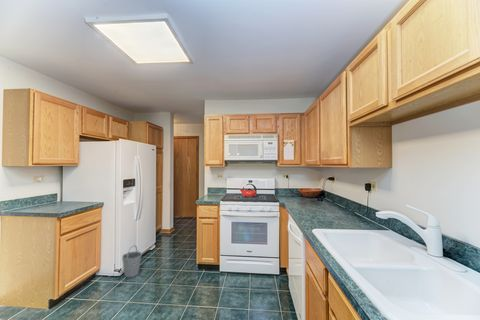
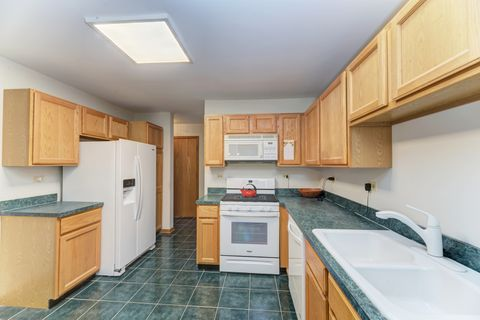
- bucket (132, 260)
